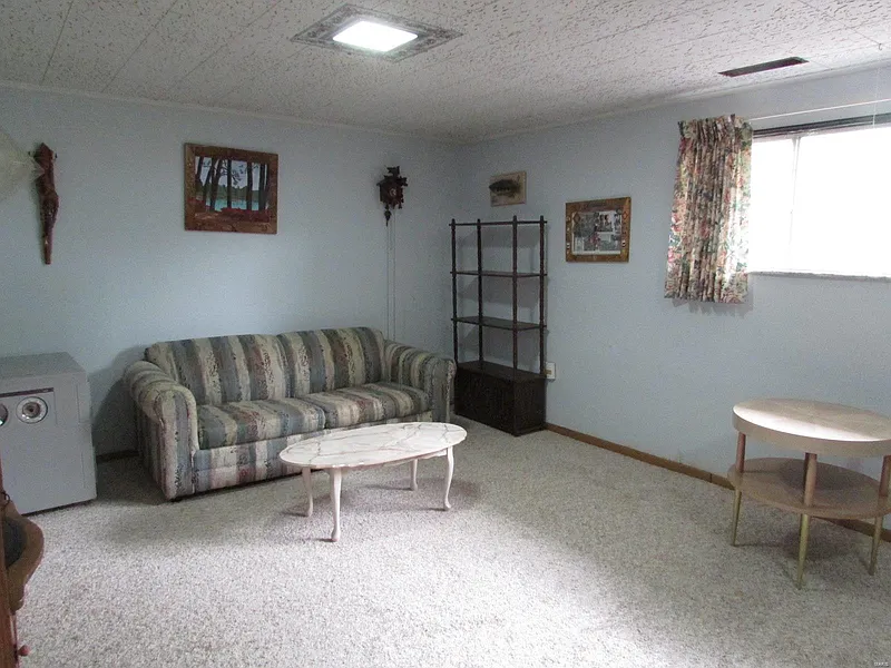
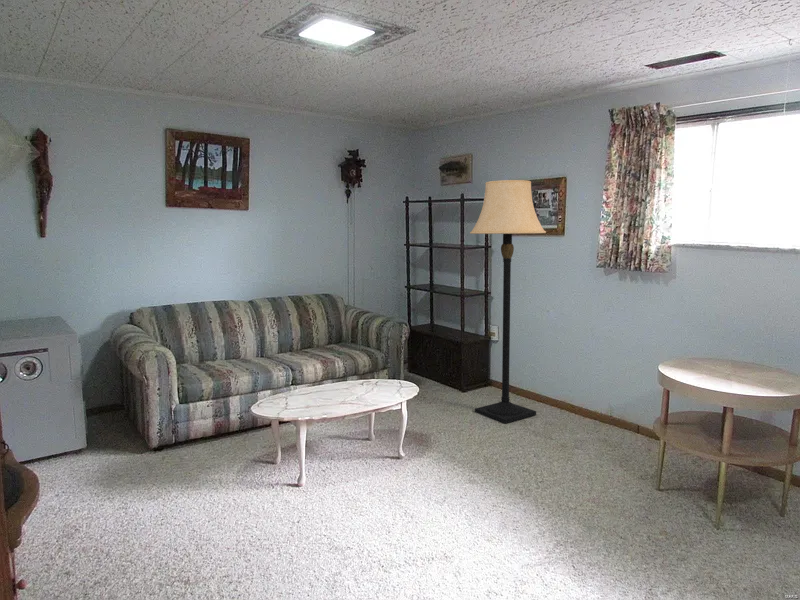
+ lamp (506, 300)
